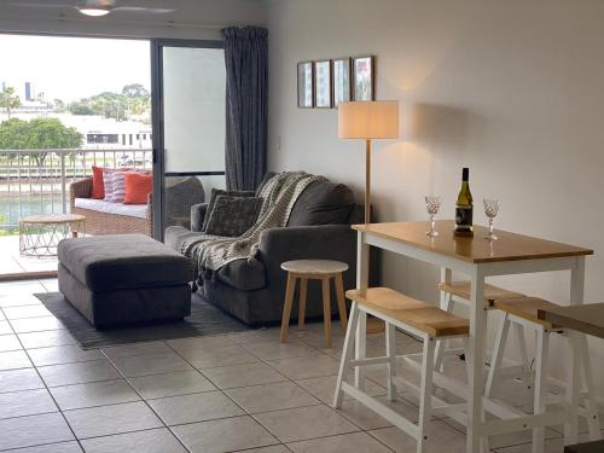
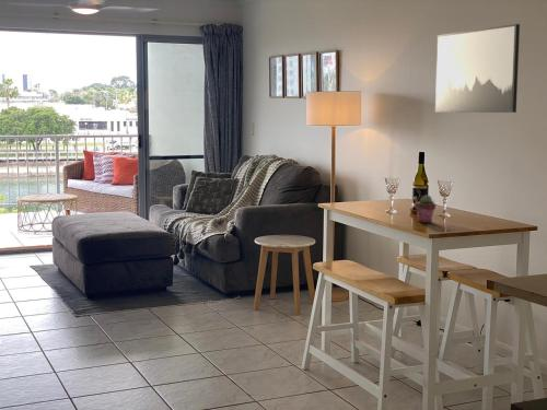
+ potted succulent (424, 208)
+ wall art (474, 71)
